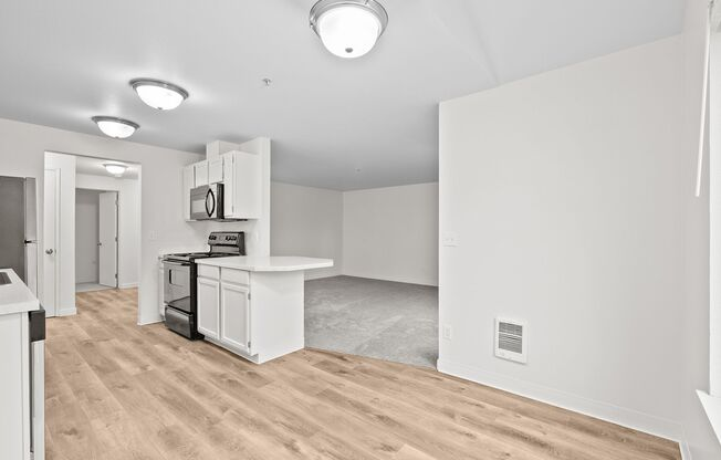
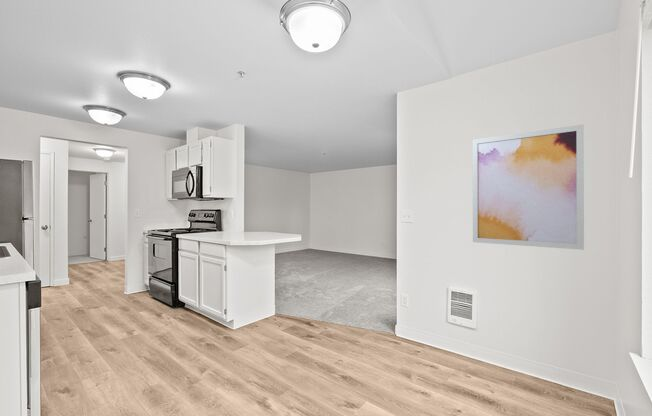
+ wall art (522, 189)
